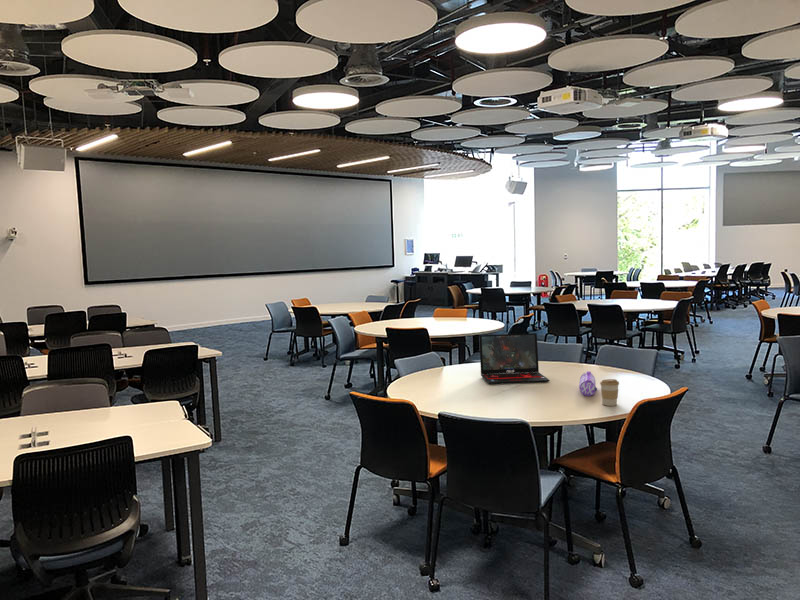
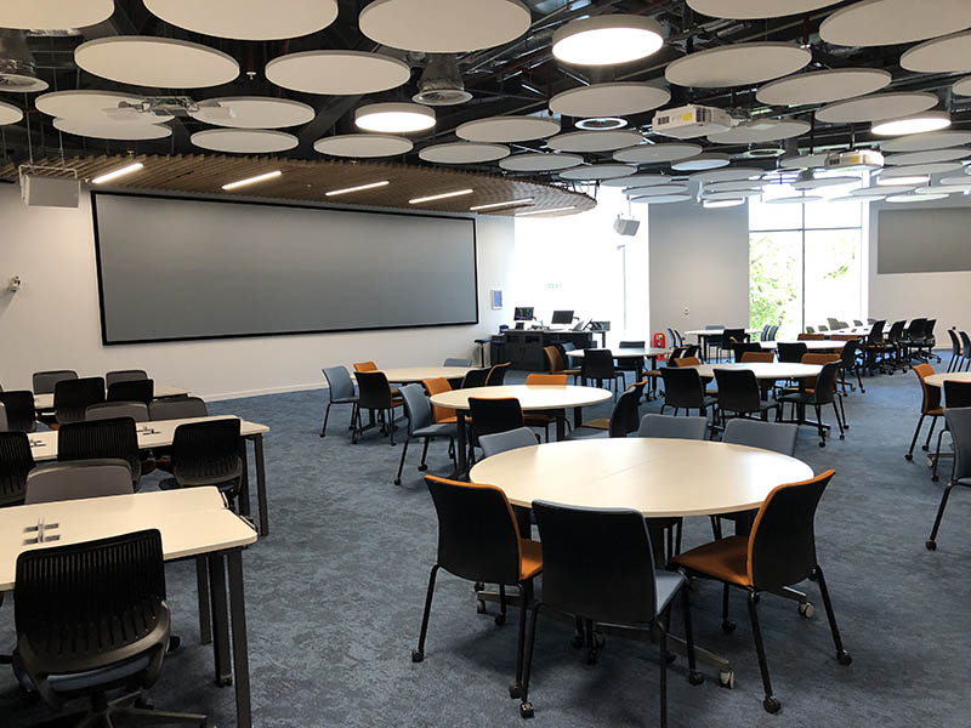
- coffee cup (609, 391)
- laptop (513, 358)
- pencil case (587, 383)
